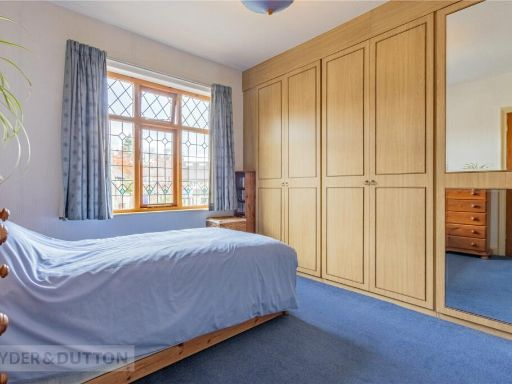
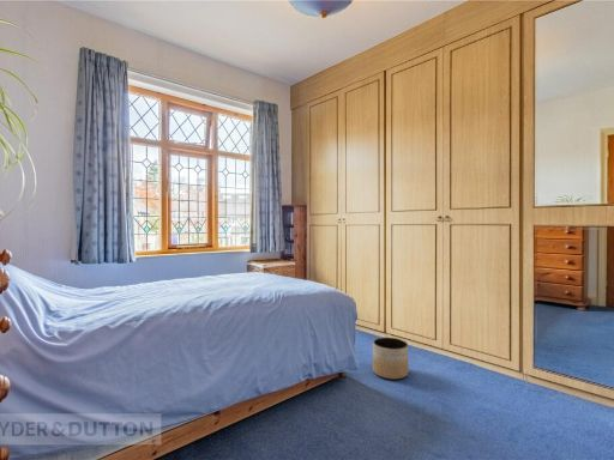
+ planter (390, 357)
